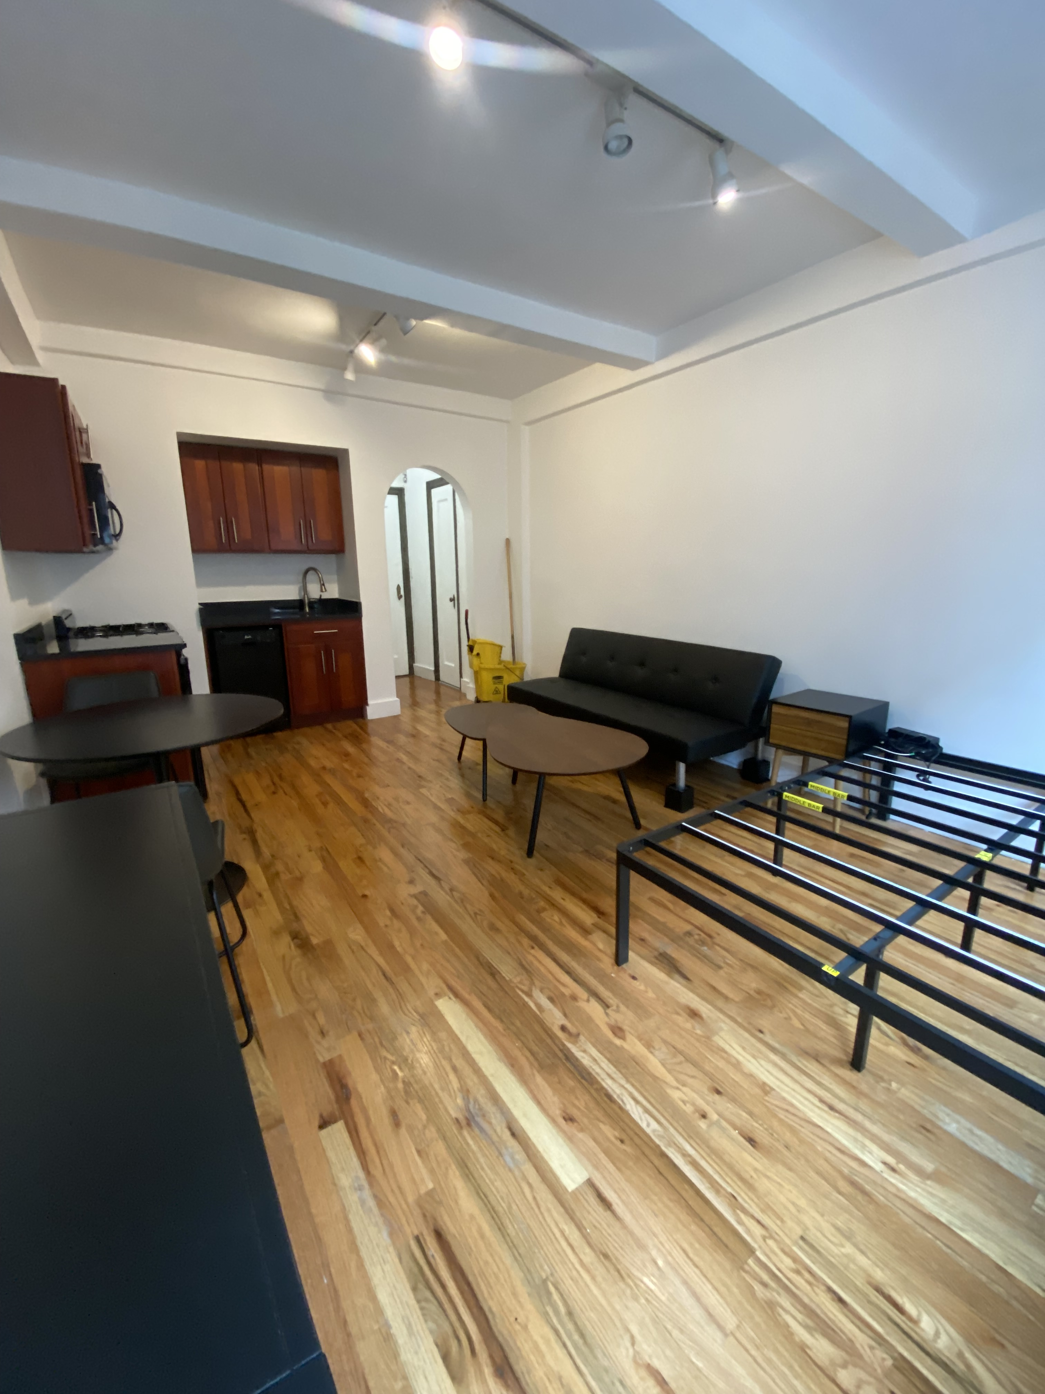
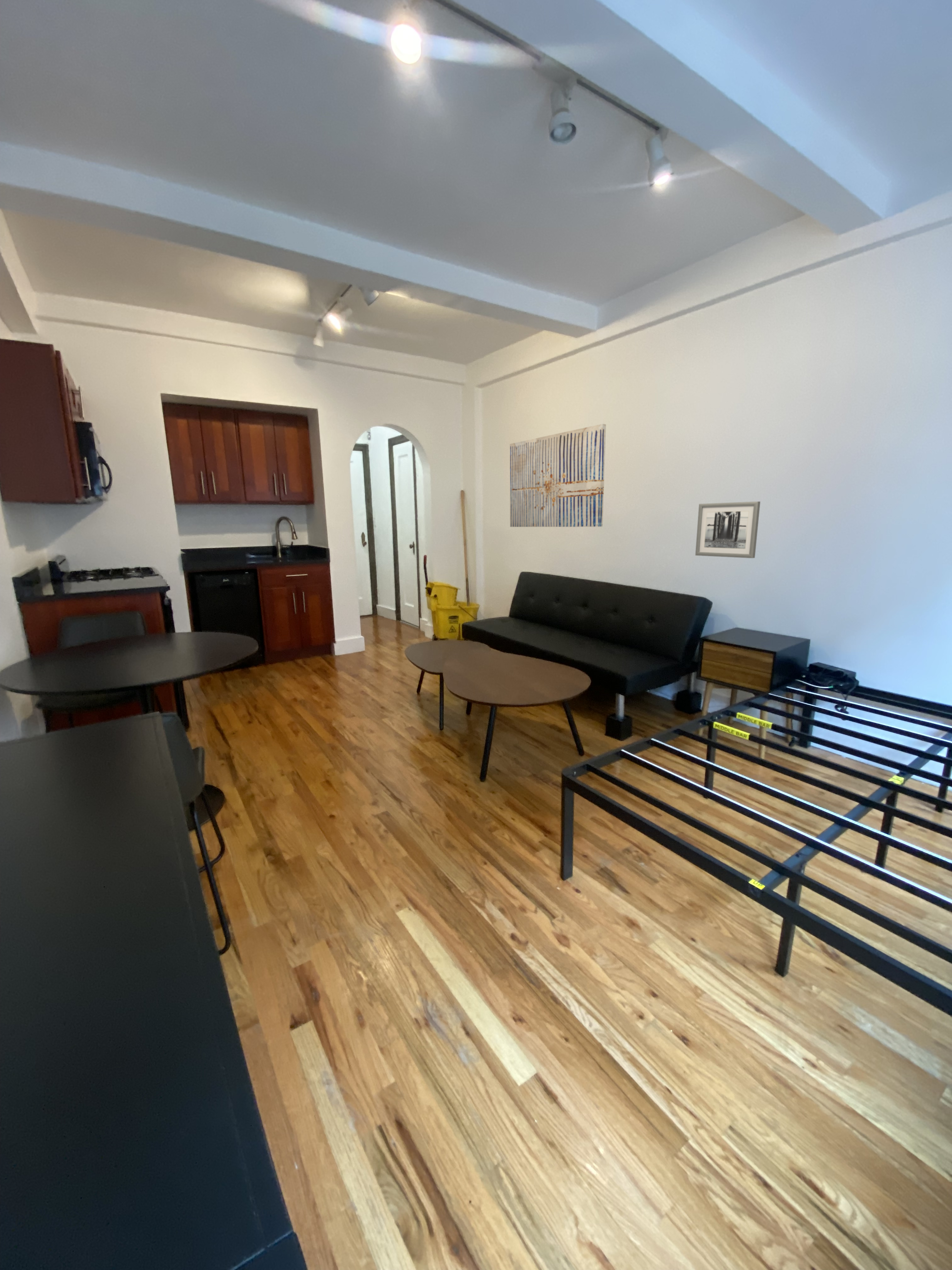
+ wall art (726, 530)
+ wall art (552, 482)
